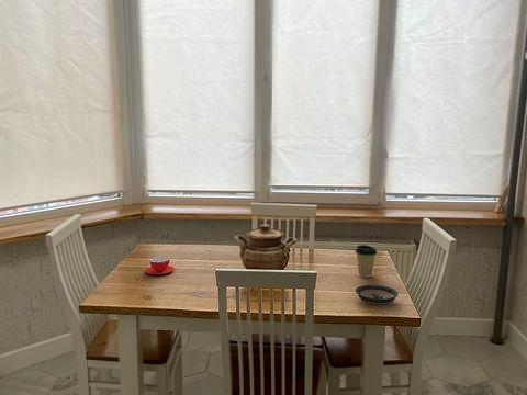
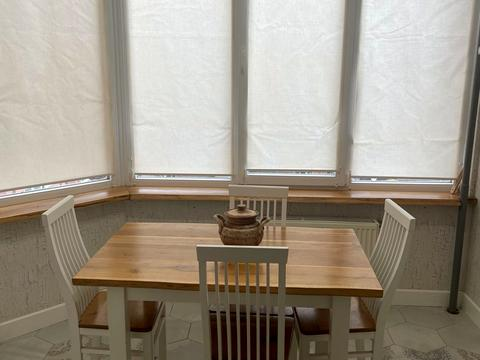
- teacup (159, 264)
- saucer (375, 296)
- coffee cup (366, 261)
